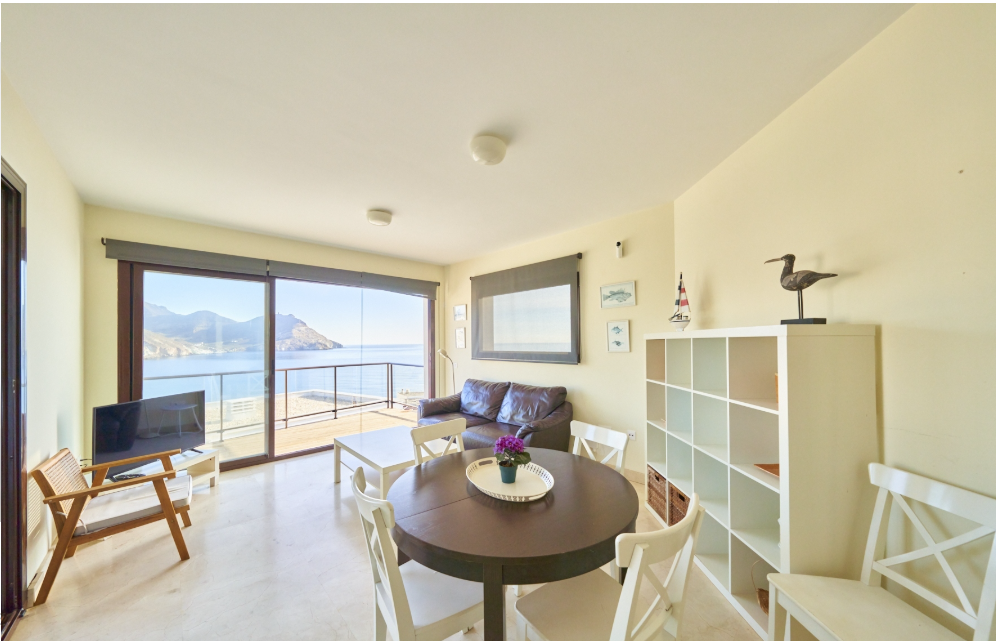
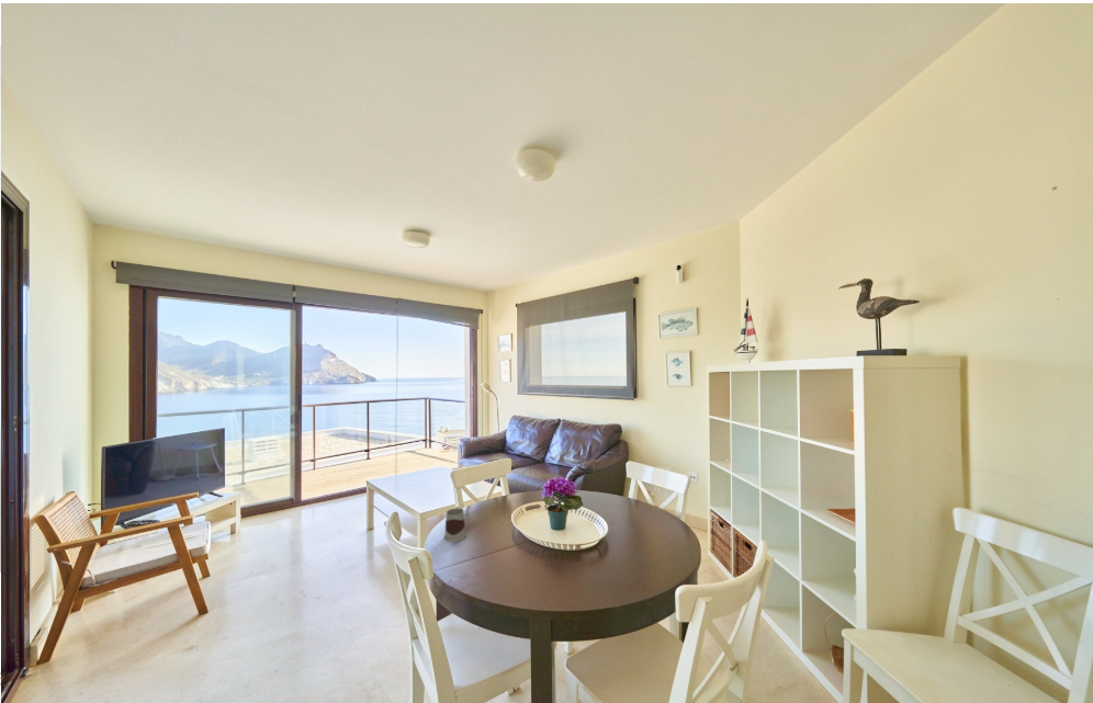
+ mug (455, 522)
